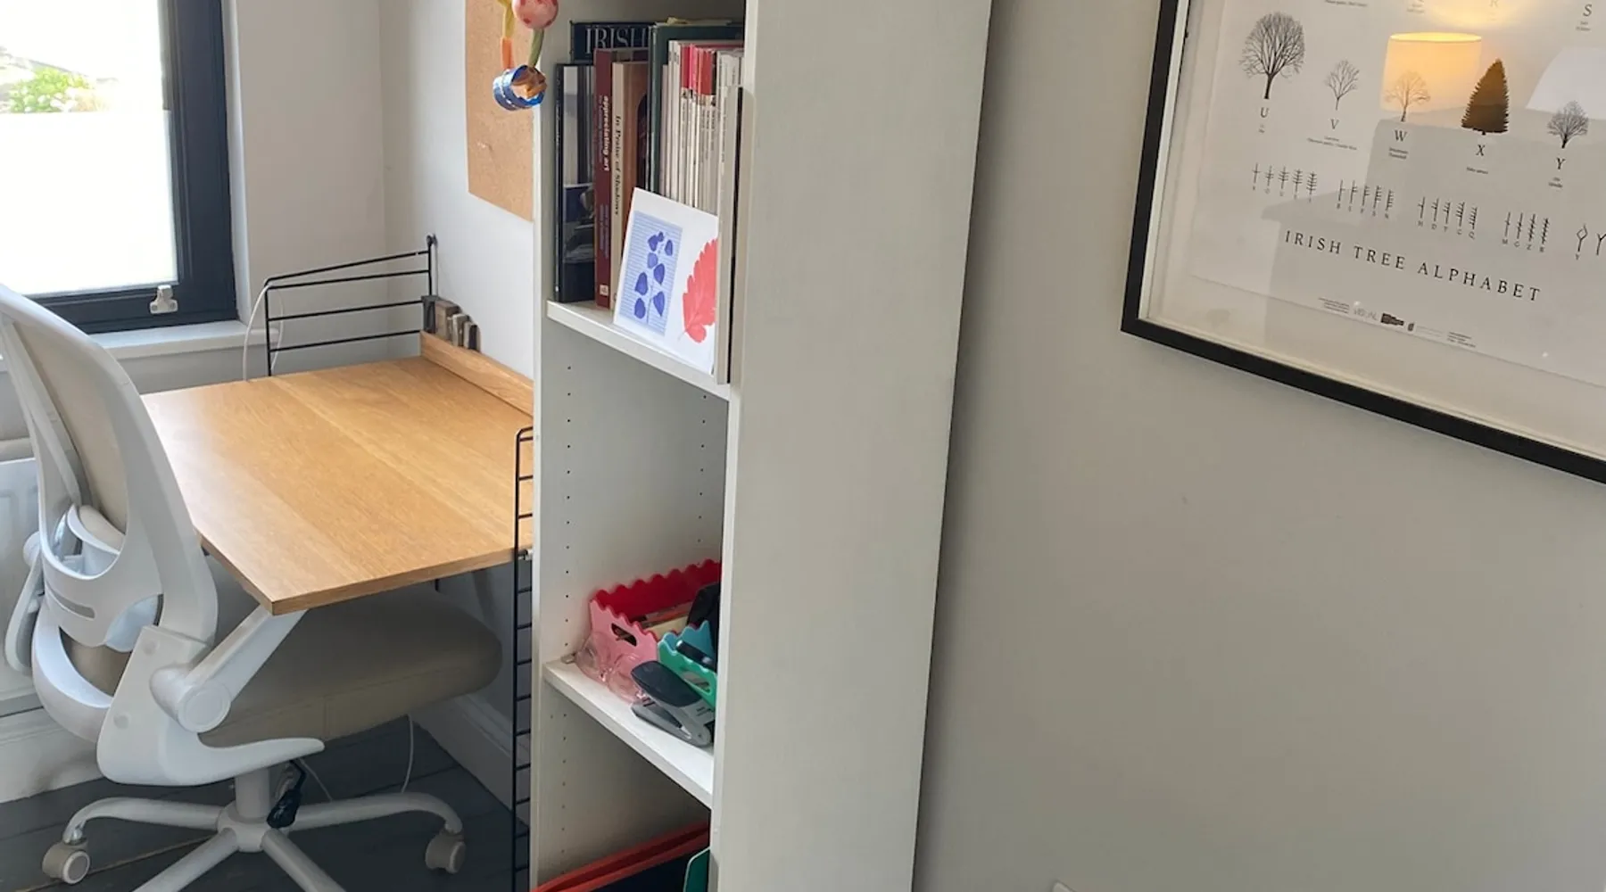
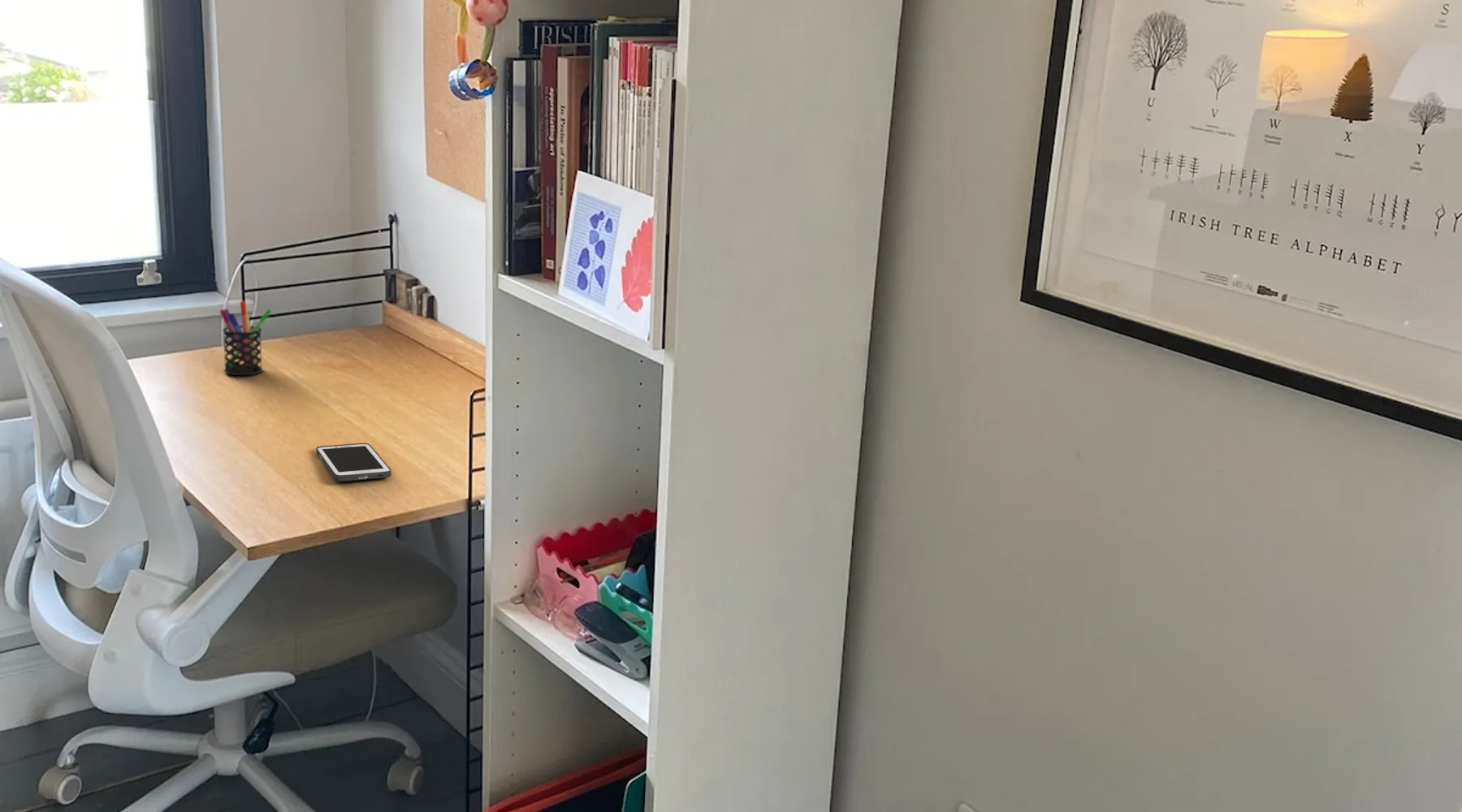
+ cell phone (353, 461)
+ pen holder (247, 335)
